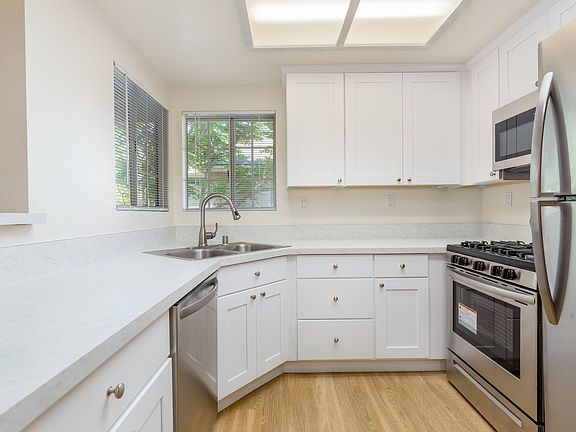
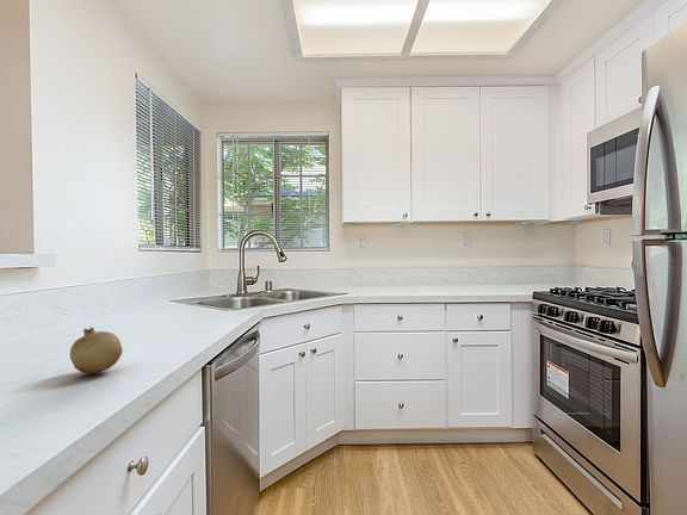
+ fruit (97, 349)
